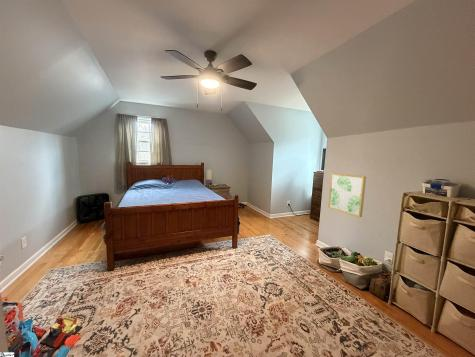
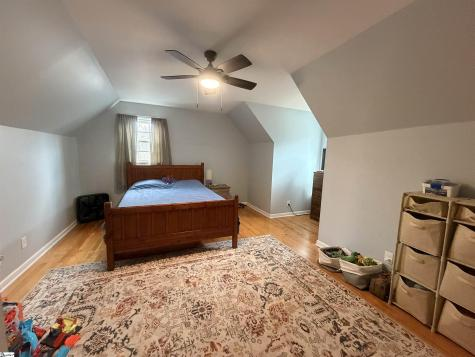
- wall art (345, 193)
